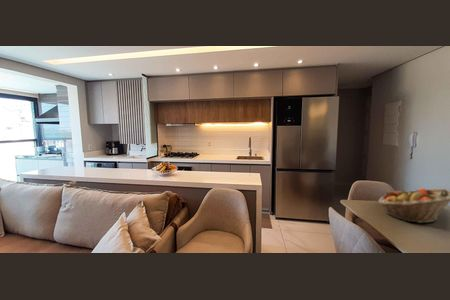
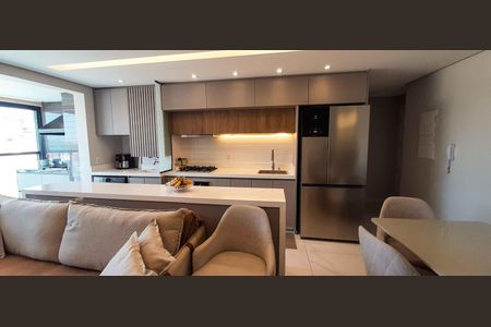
- fruit basket (413, 201)
